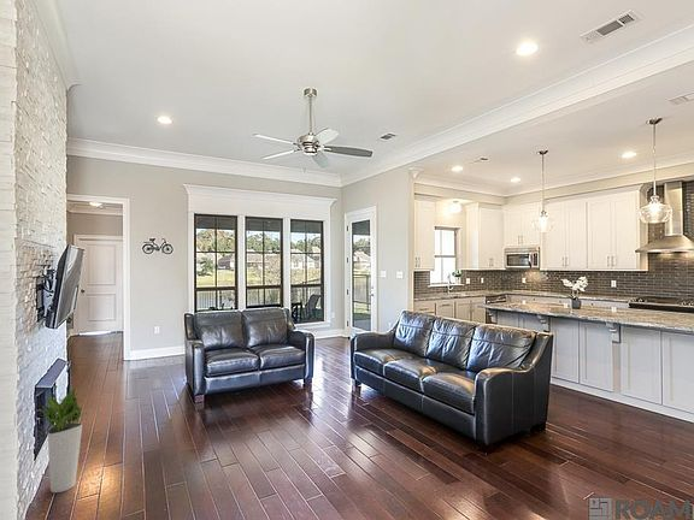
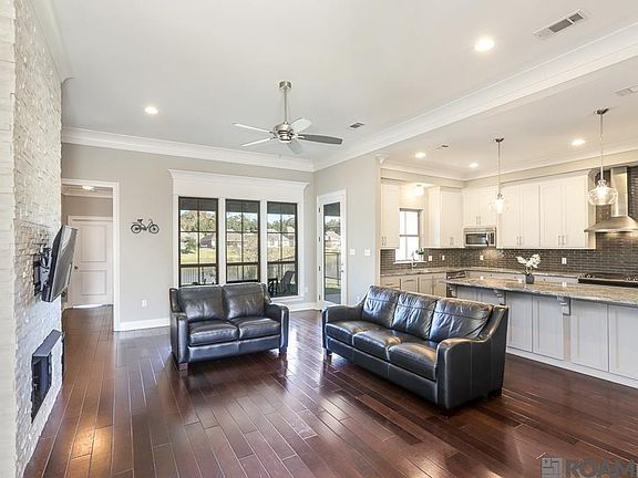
- planter (64, 438)
